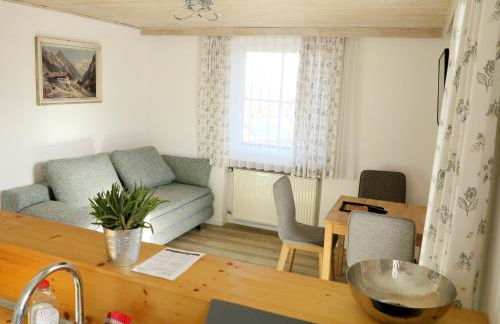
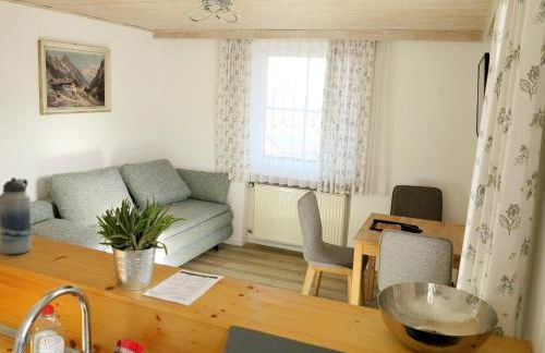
+ water bottle (16, 214)
